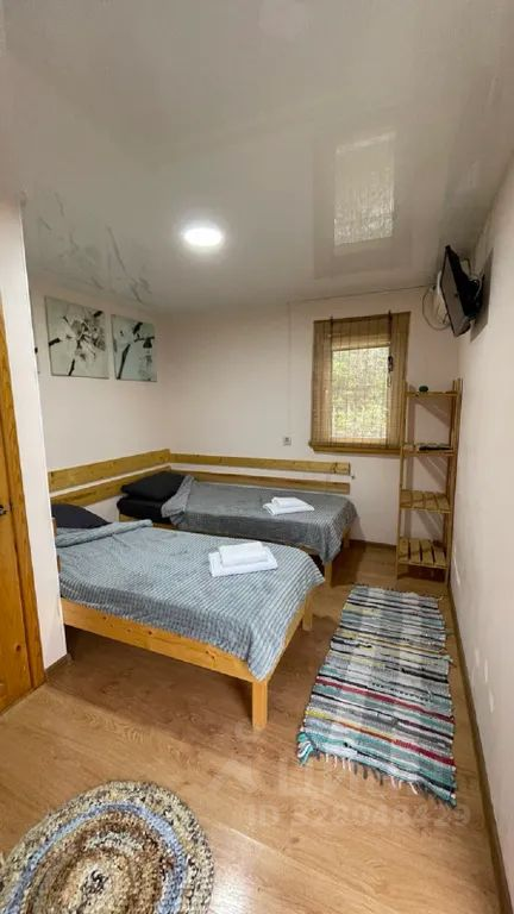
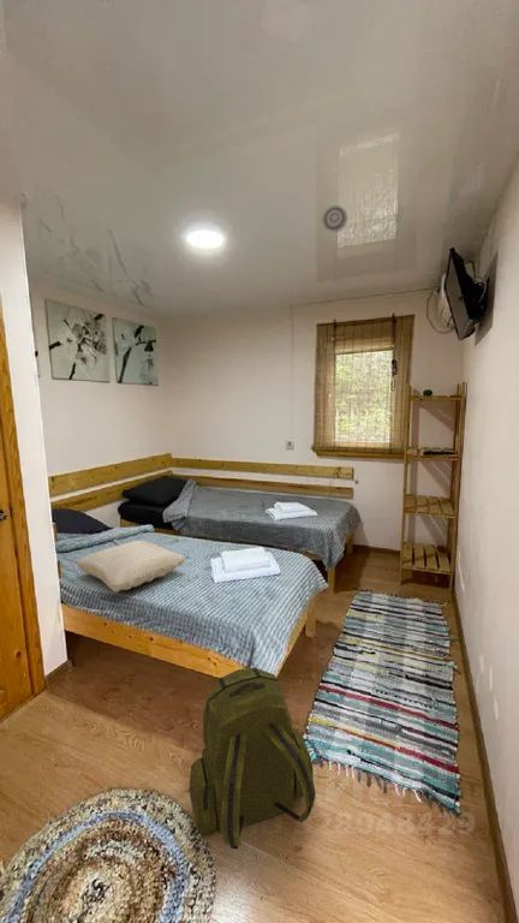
+ smoke detector (334, 218)
+ backpack (252, 746)
+ pillow (130, 562)
